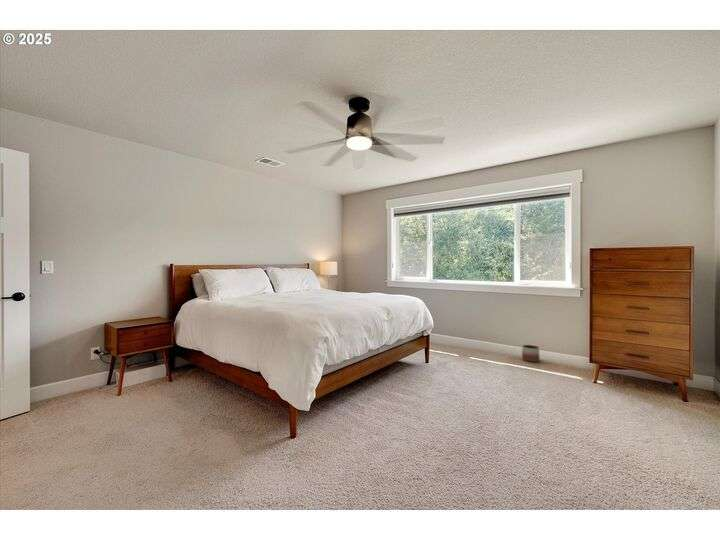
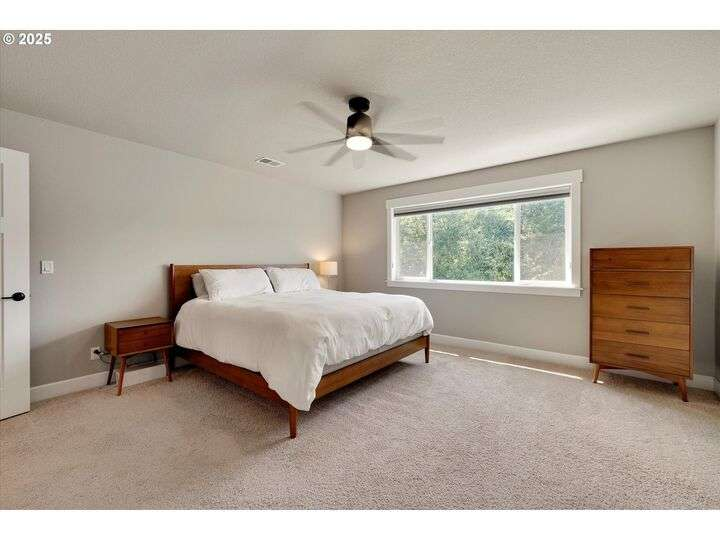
- planter (530, 353)
